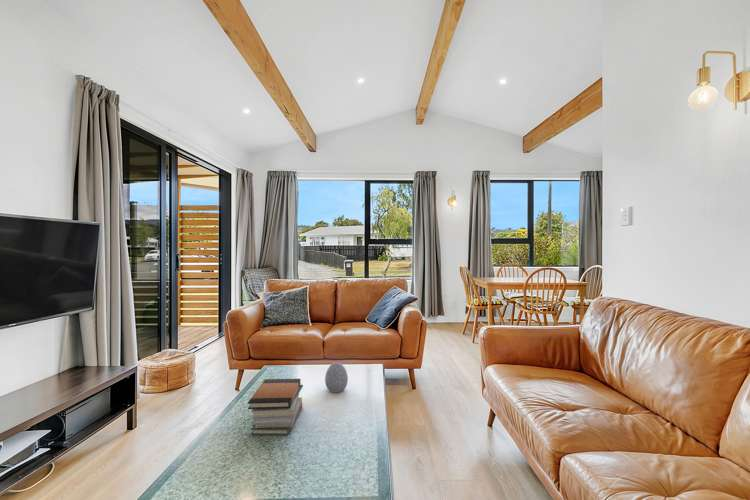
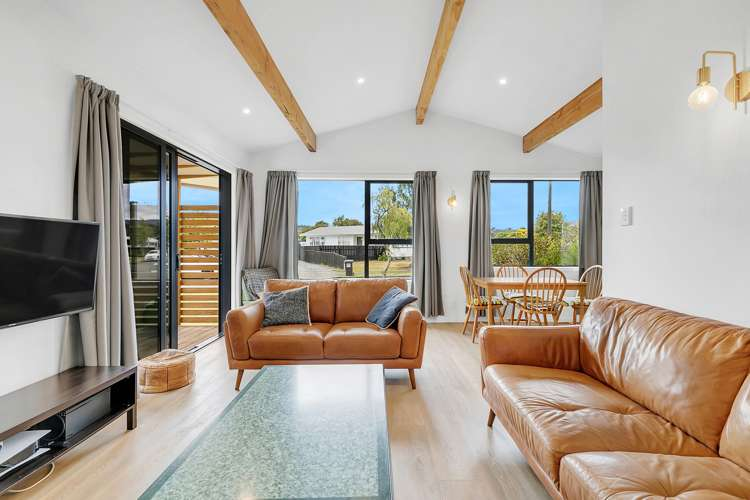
- decorative egg (336, 376)
- book stack (277, 405)
